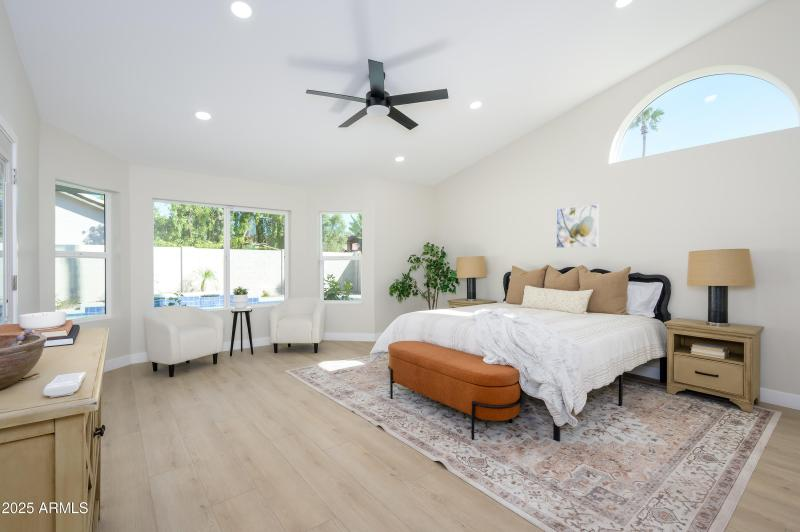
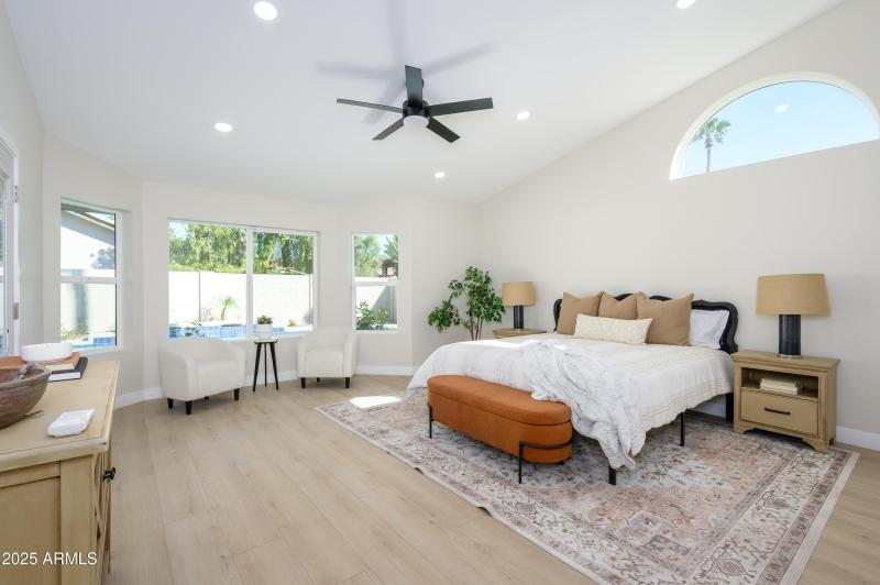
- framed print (576, 227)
